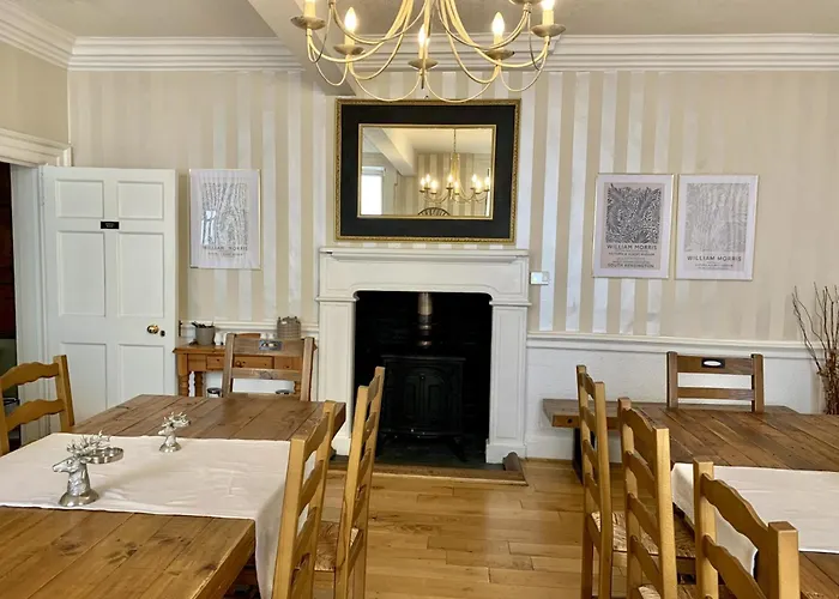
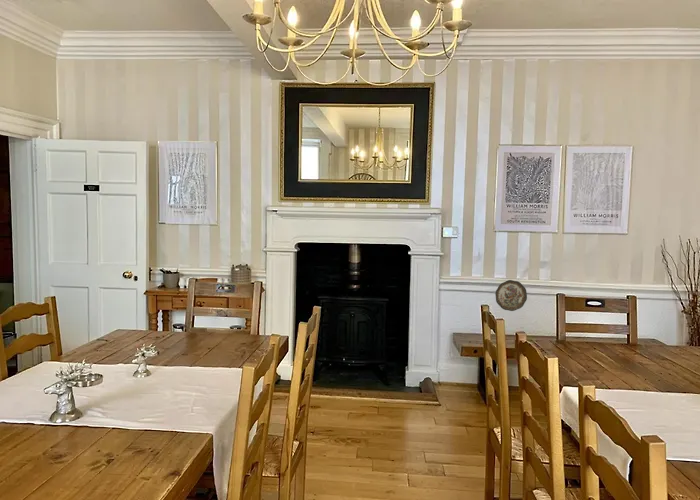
+ decorative plate (510, 295)
